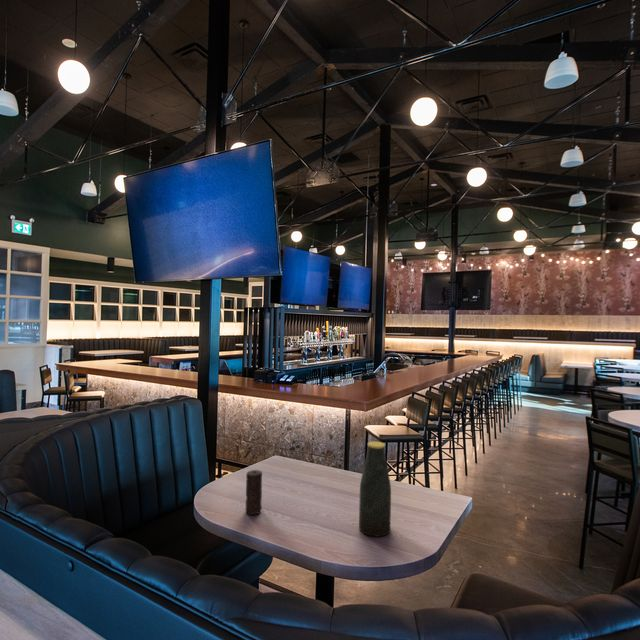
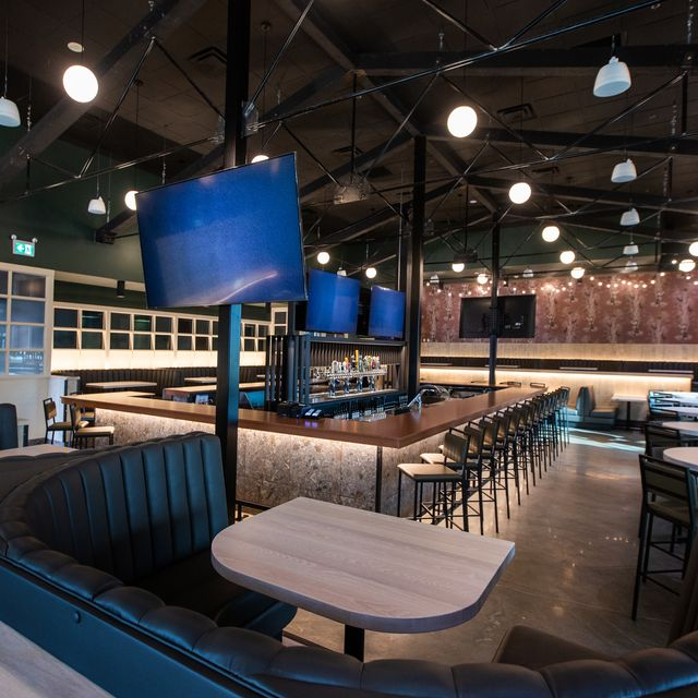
- bottle (375, 486)
- candle (253, 491)
